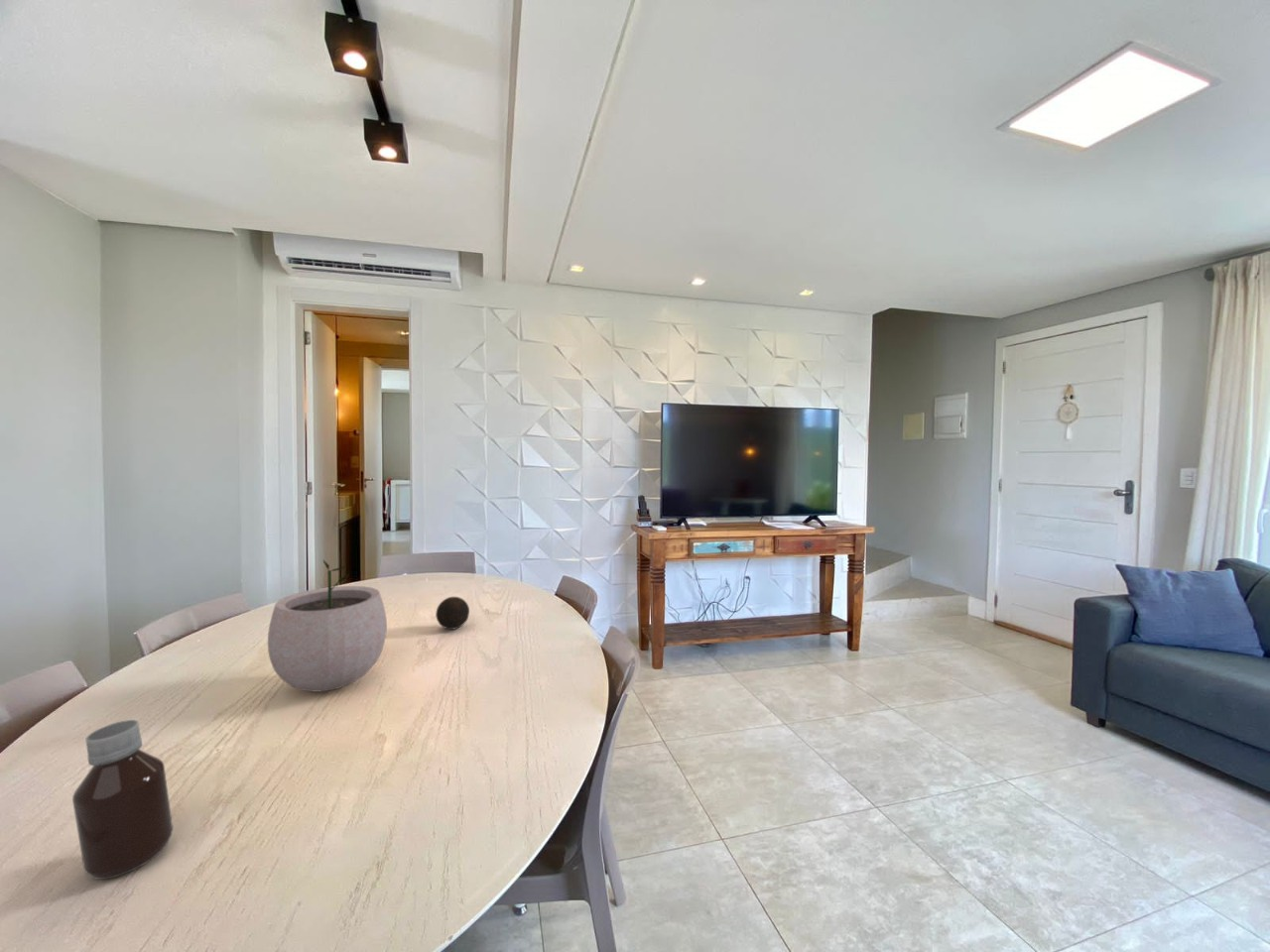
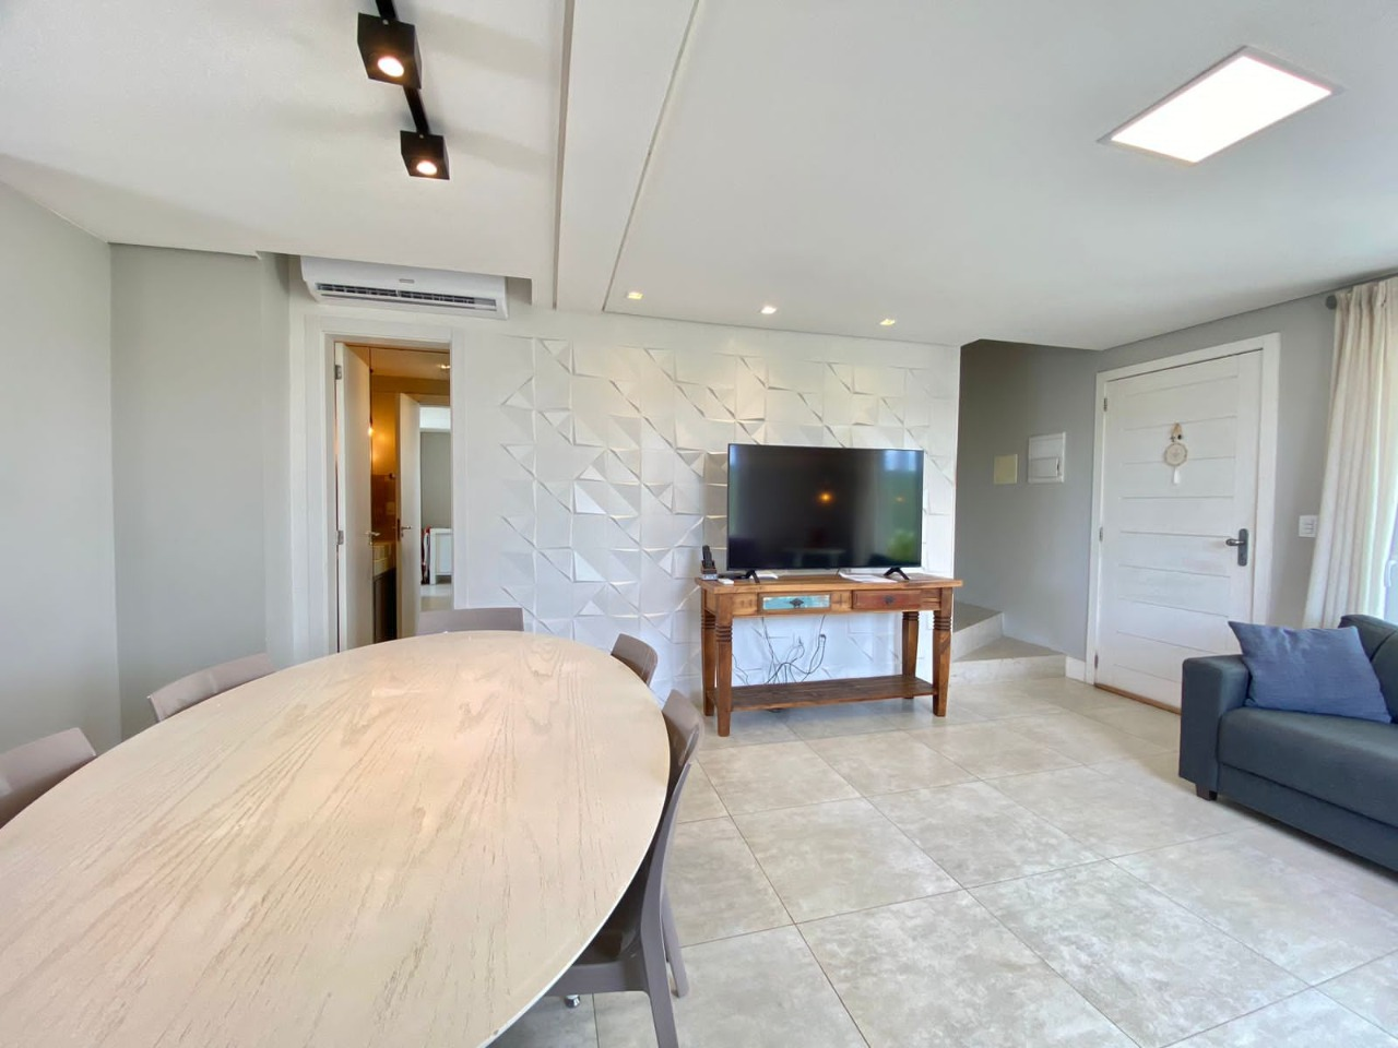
- decorative ball (452, 612)
- bottle (124, 793)
- plant pot (329, 622)
